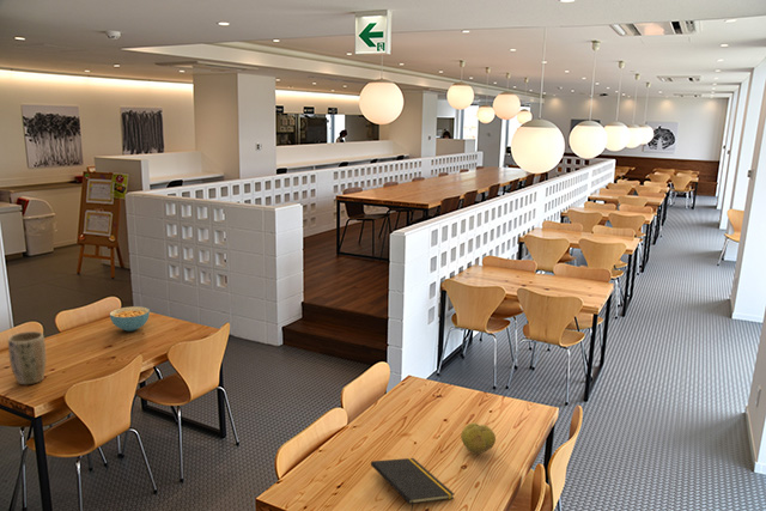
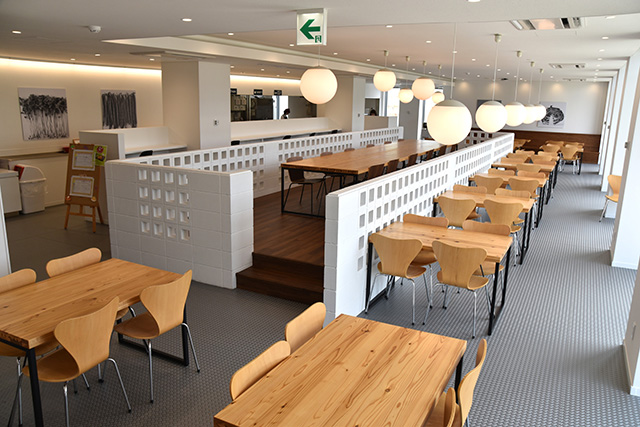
- notepad (411, 479)
- plant pot (28, 358)
- cereal bowl (130, 320)
- fruit (478, 438)
